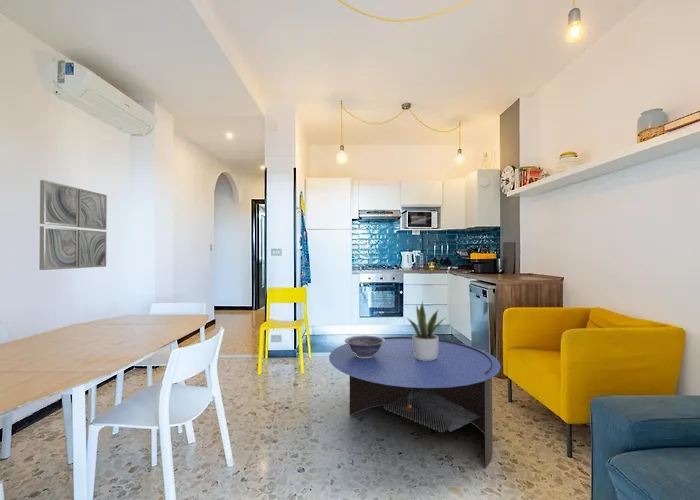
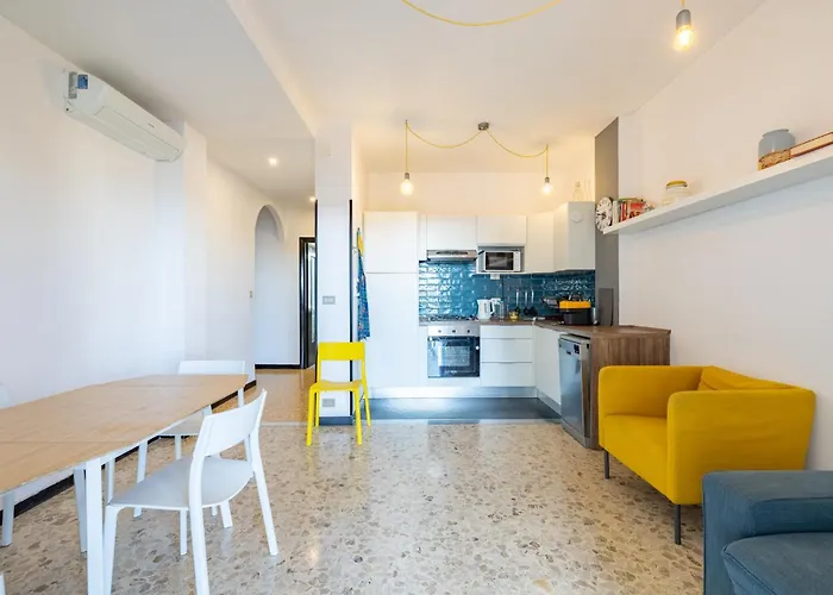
- decorative bowl (365, 347)
- wall art (76, 229)
- coffee table (411, 395)
- potted plant (426, 328)
